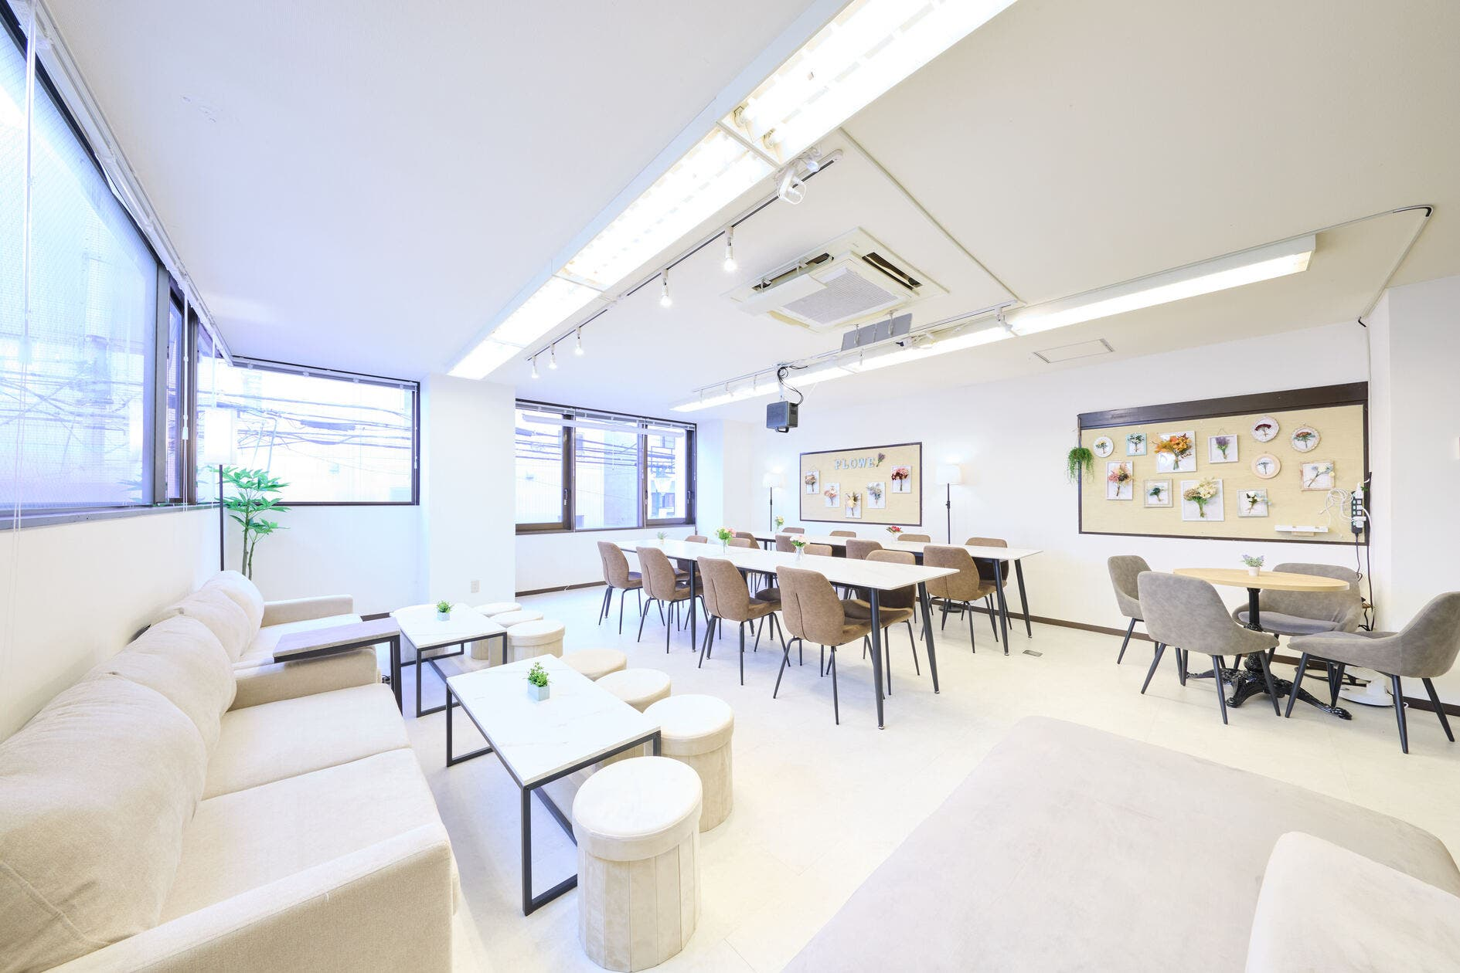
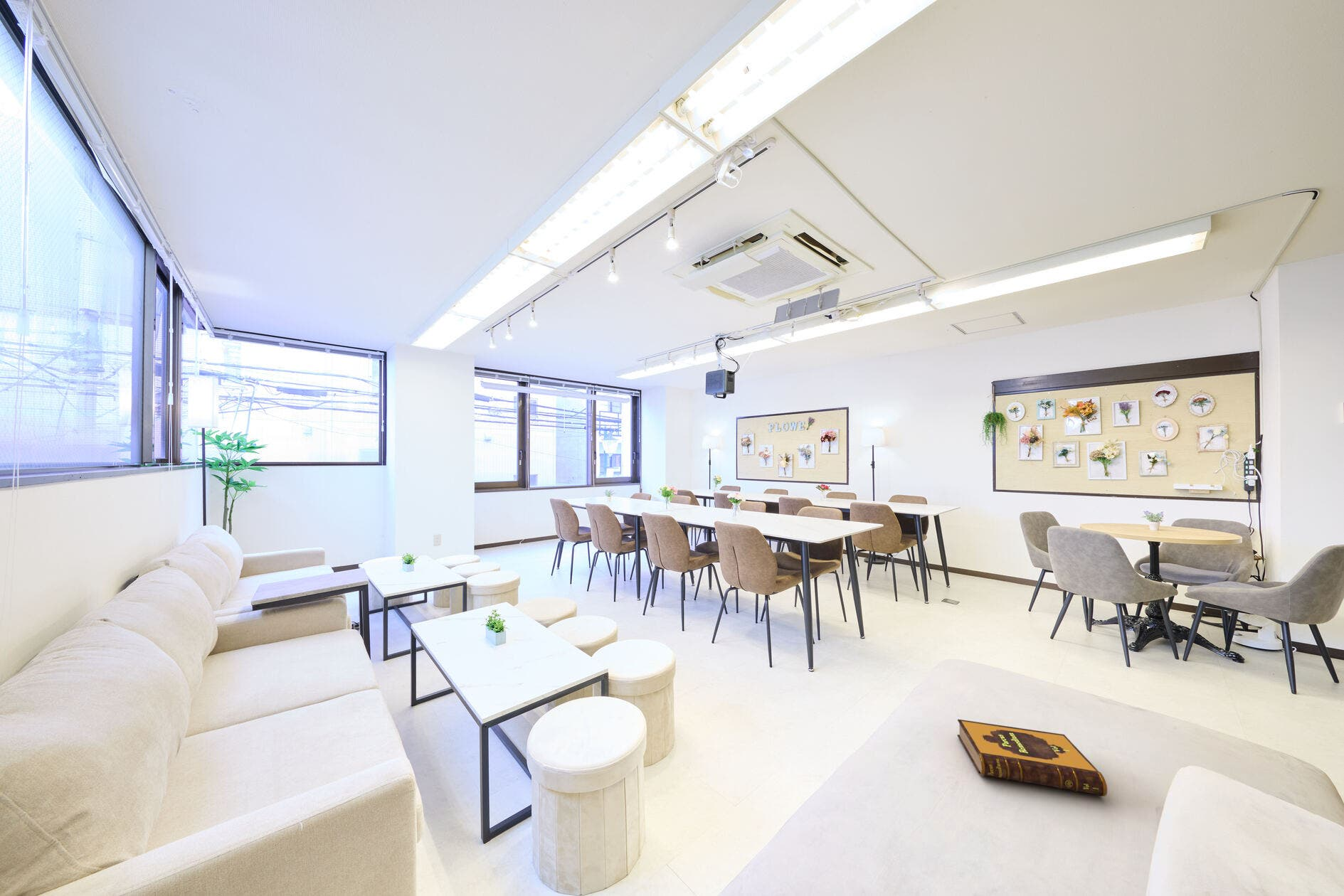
+ hardback book (1025, 756)
